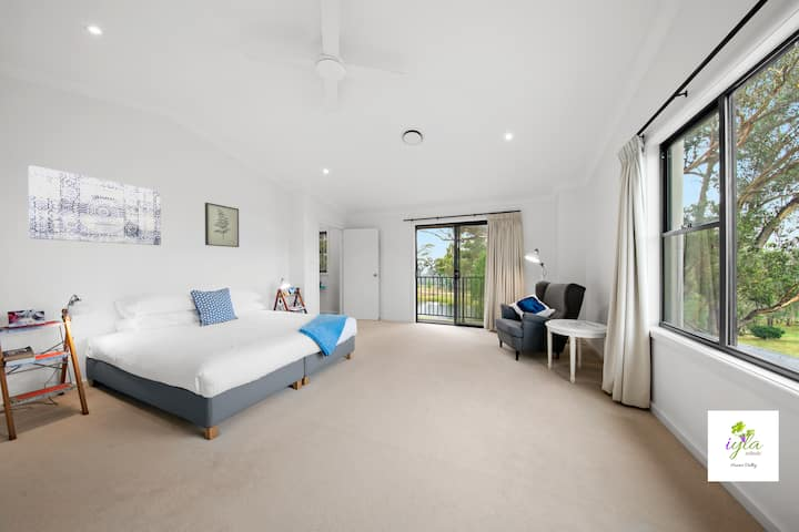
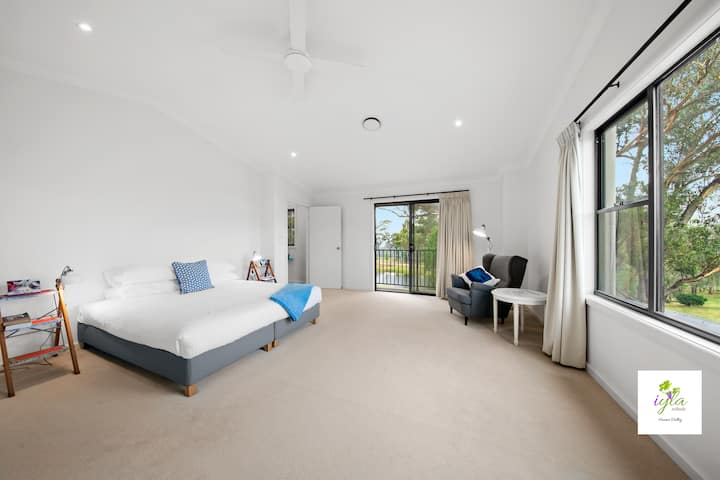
- wall art (222, 226)
- wall art (104, 211)
